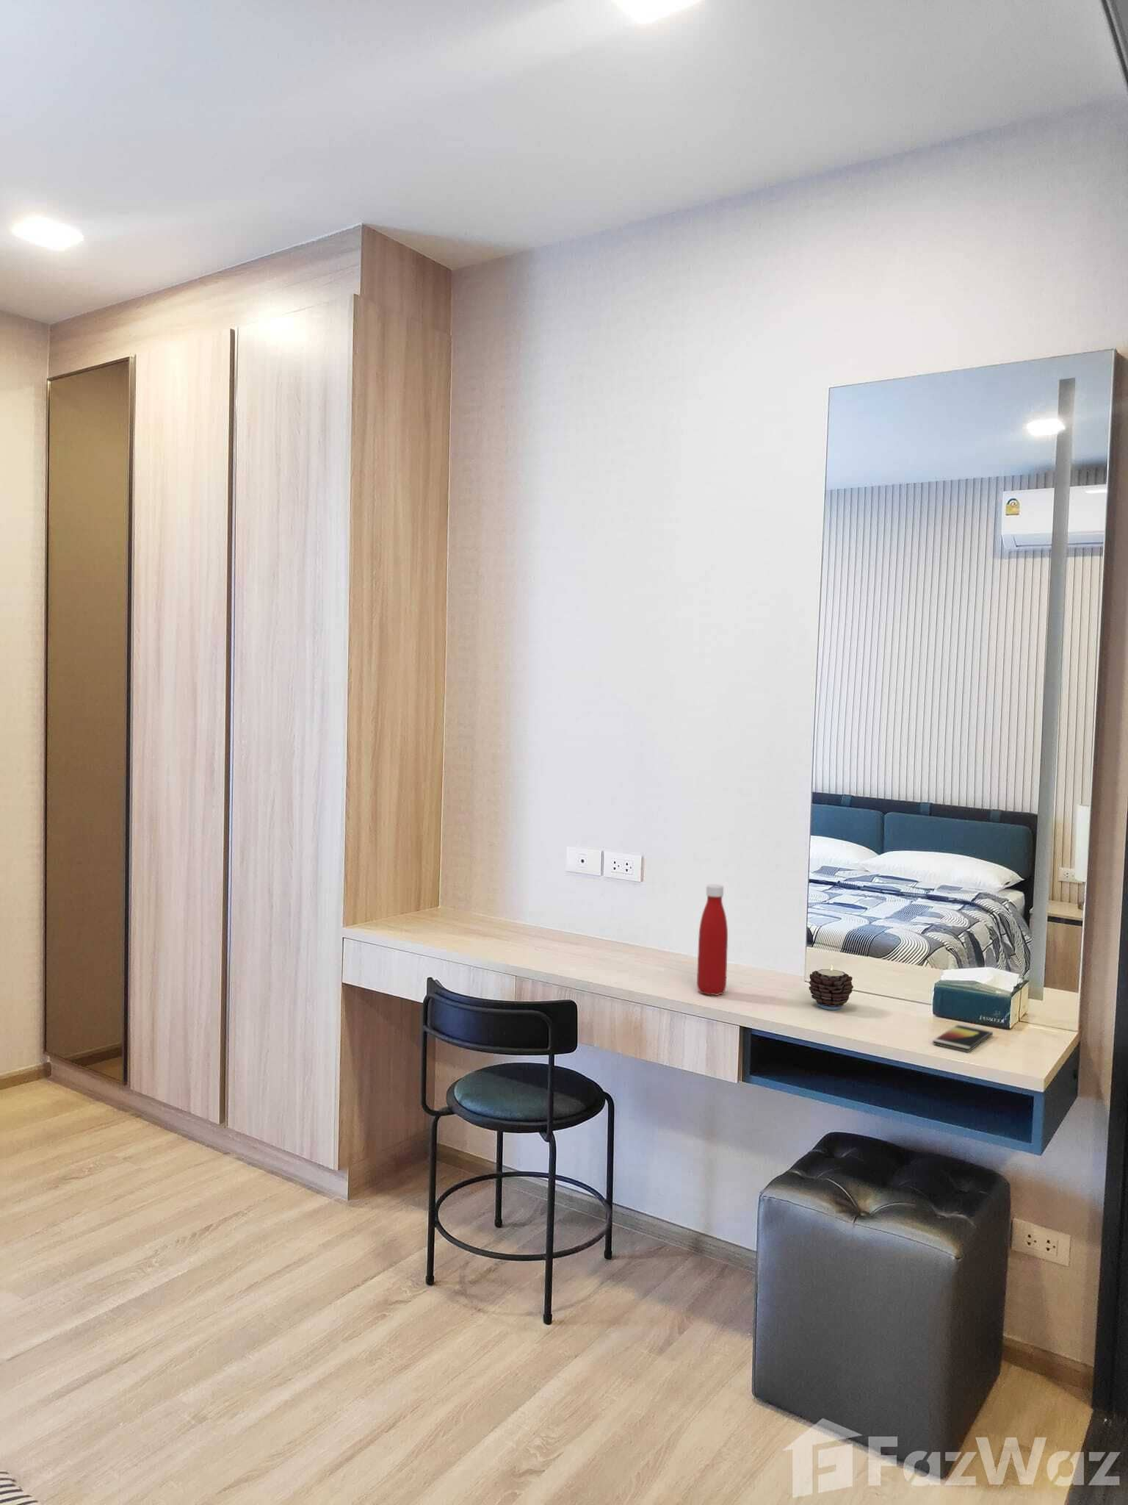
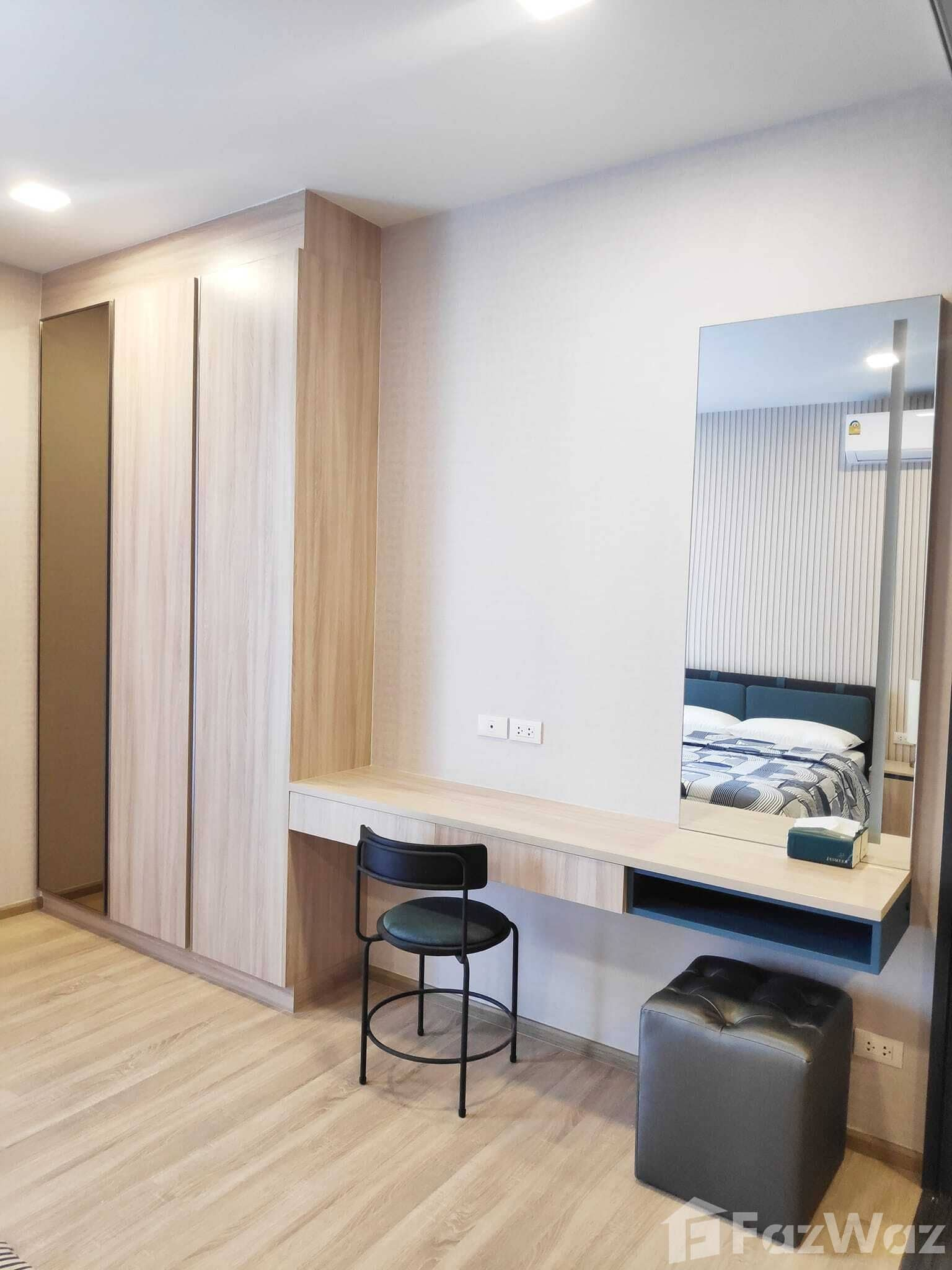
- candle (829, 986)
- bottle (713, 939)
- smartphone (963, 1037)
